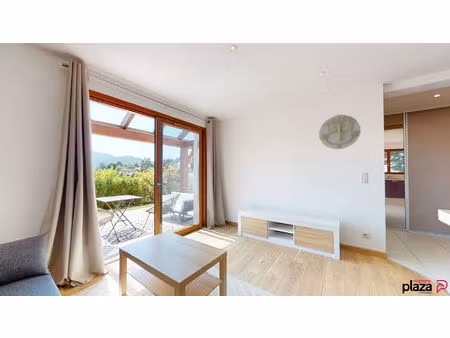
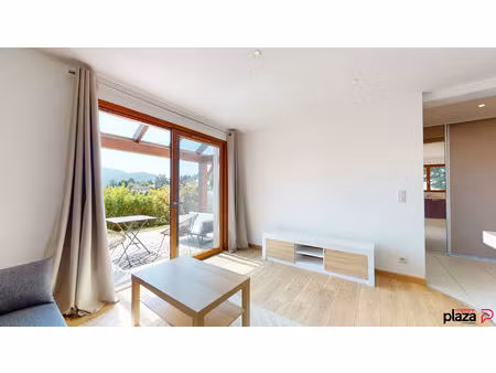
- wall decoration (338, 131)
